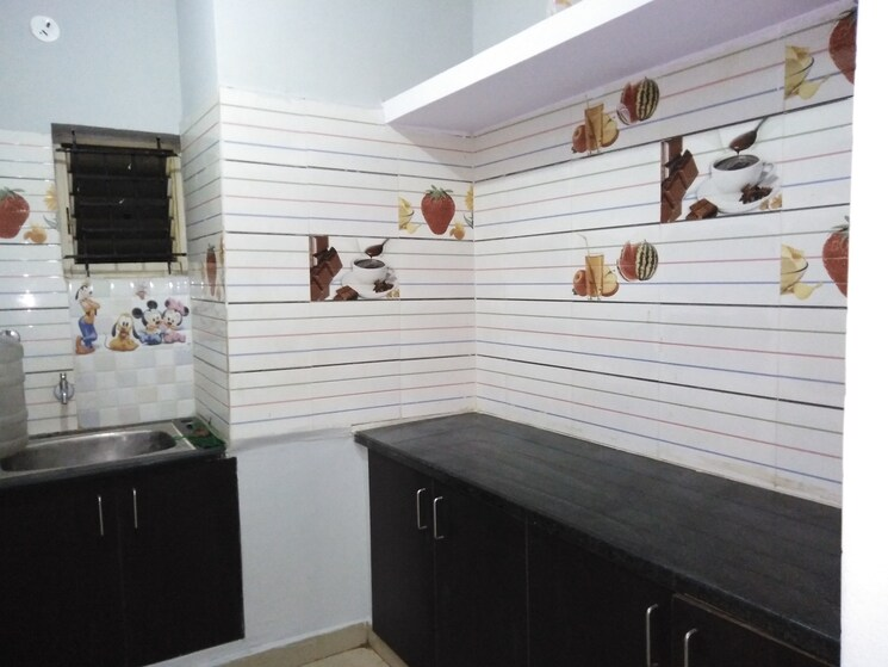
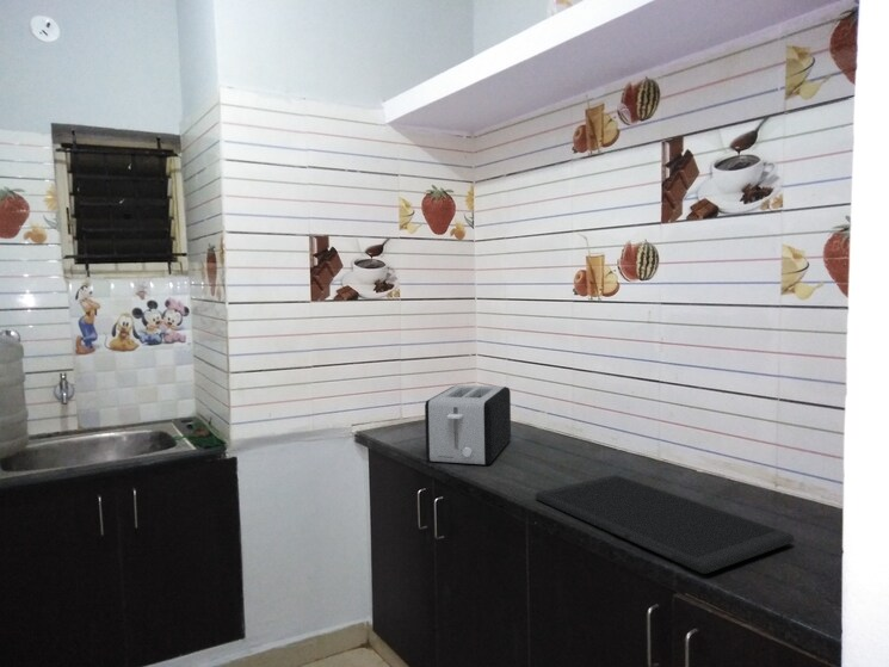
+ toaster (470, 421)
+ cutting board (650, 514)
